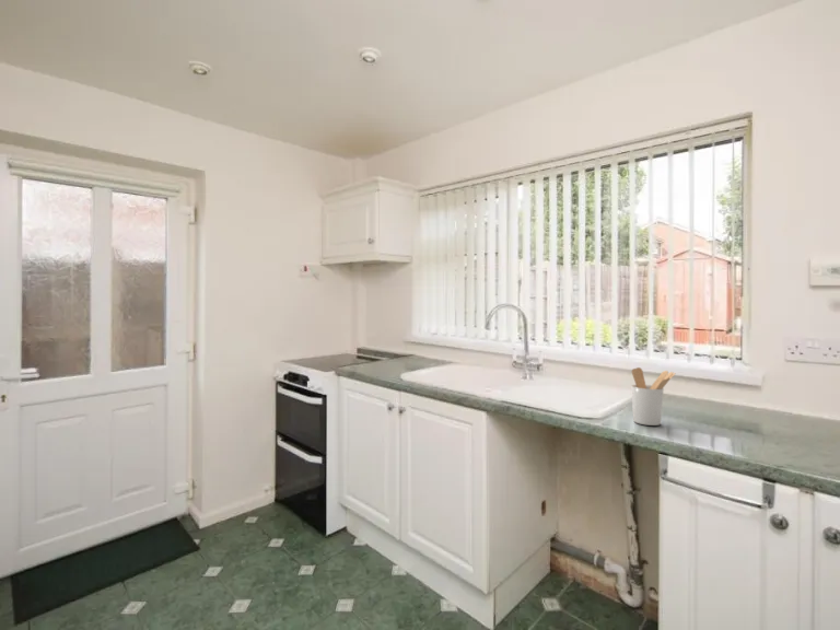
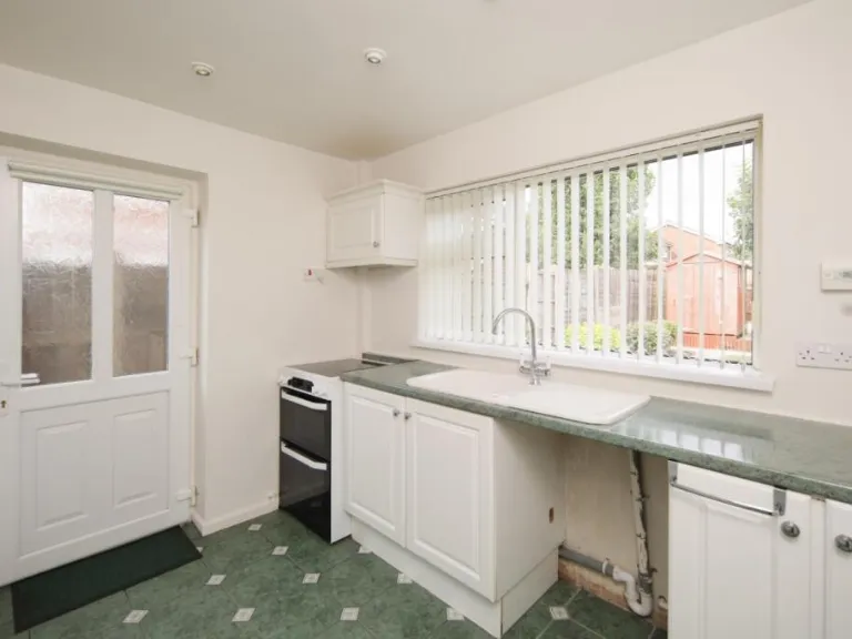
- utensil holder (653, 395)
